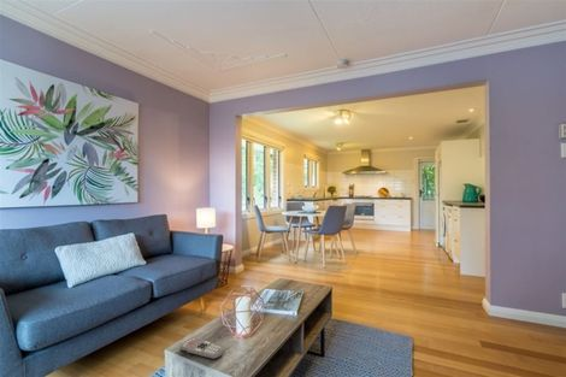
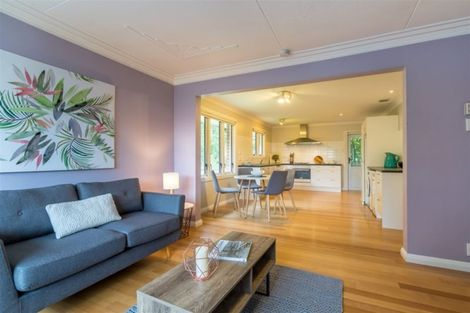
- remote control (202, 348)
